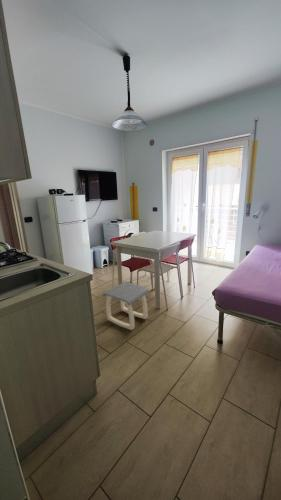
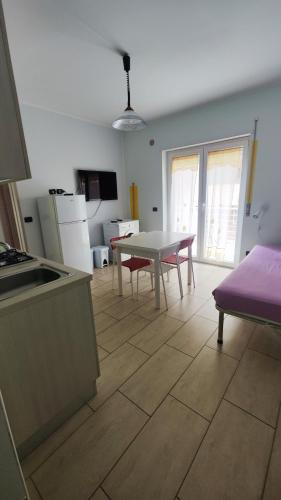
- stool (126, 304)
